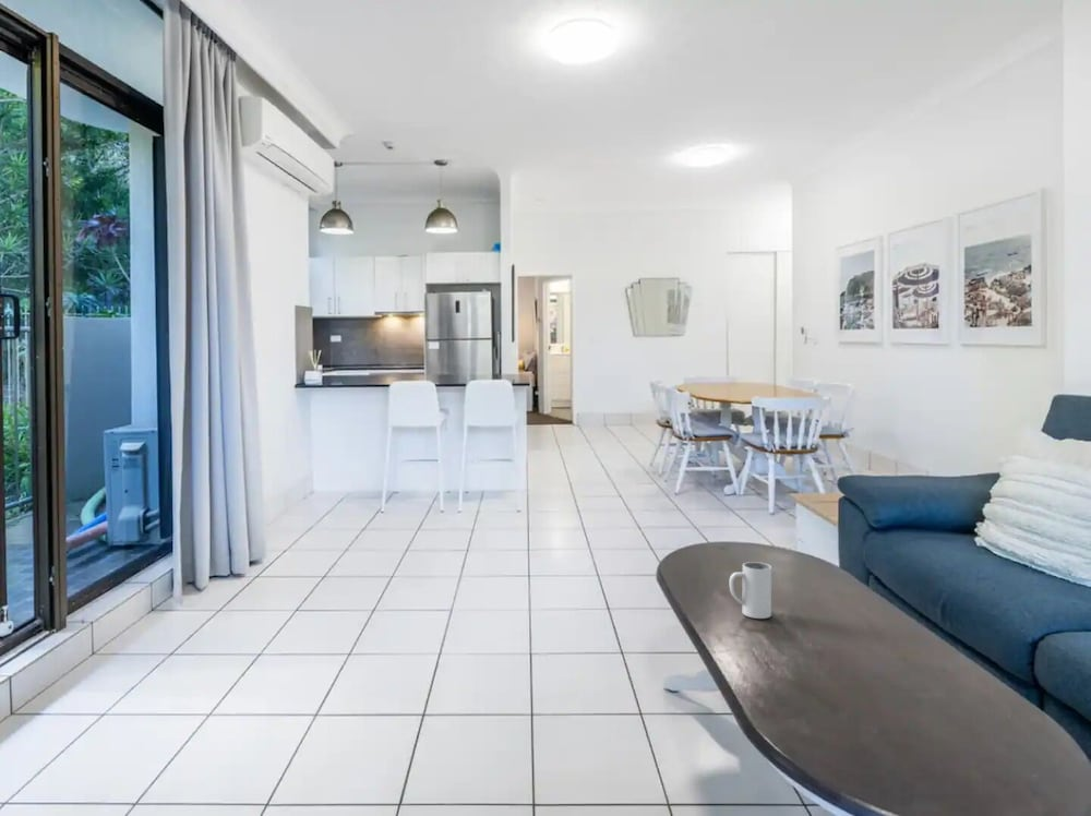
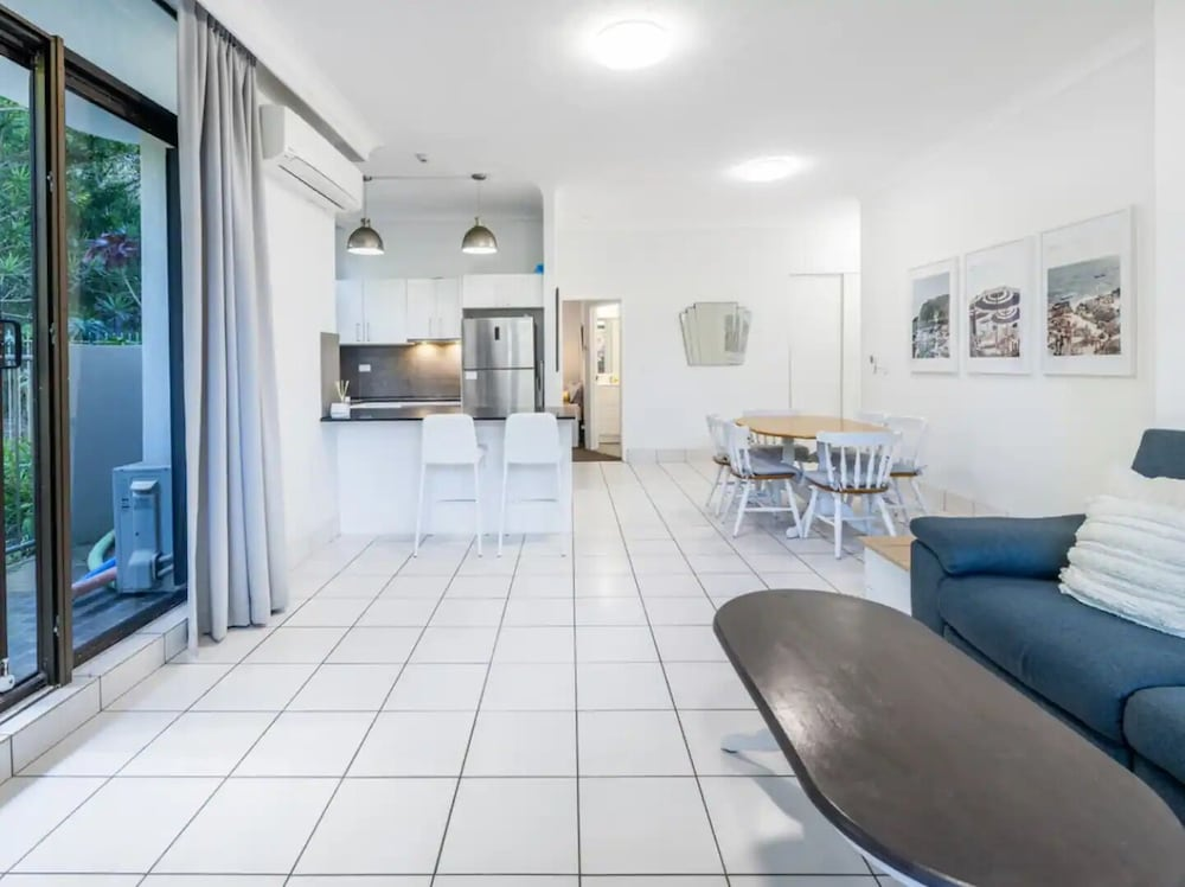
- mug (750, 589)
